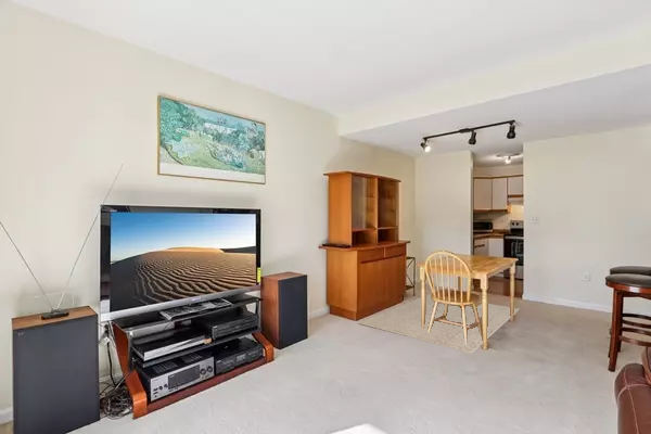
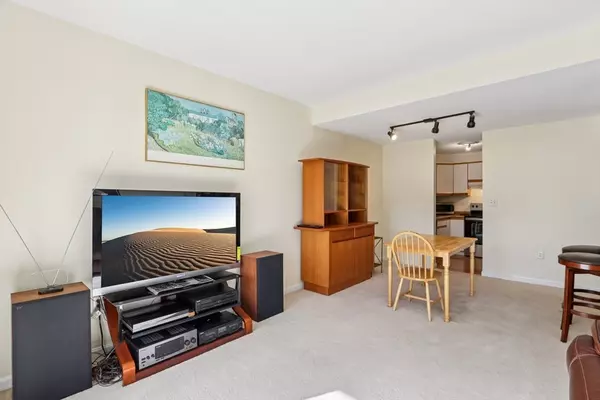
- rug (446, 316)
